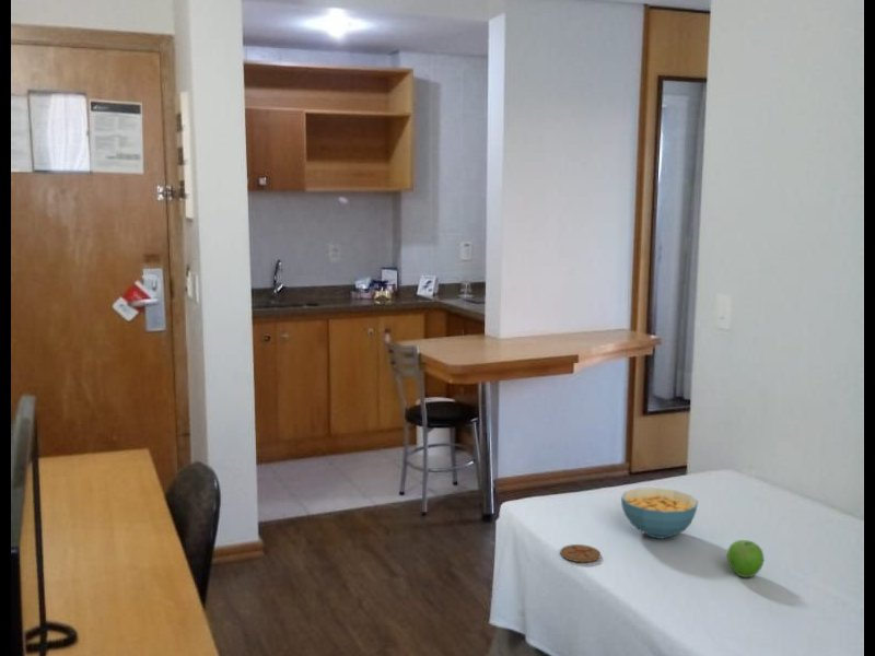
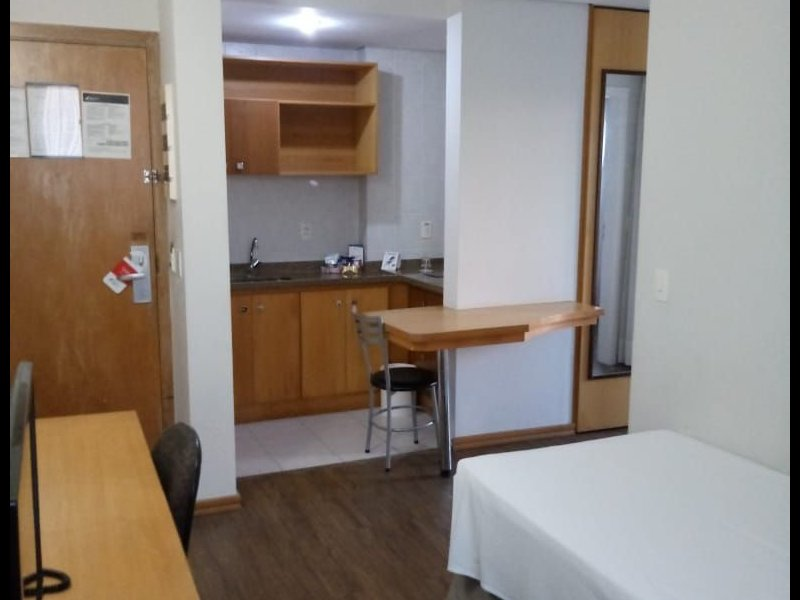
- coaster (580, 552)
- cereal bowl (658, 516)
- fruit (745, 559)
